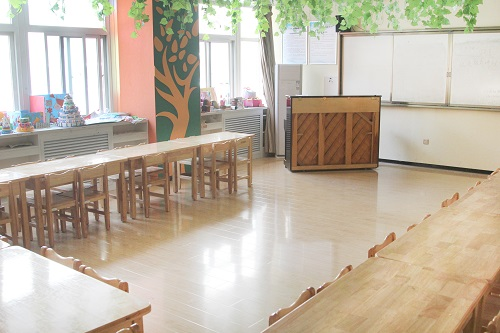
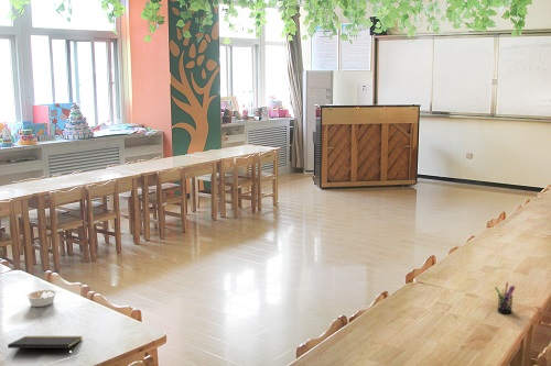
+ pen holder (504, 297)
+ legume (43, 297)
+ notepad (46, 342)
